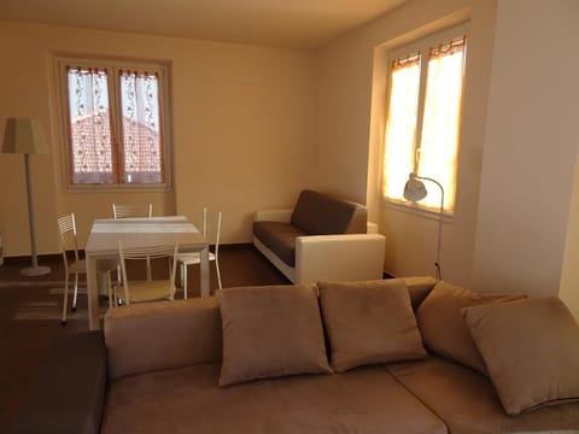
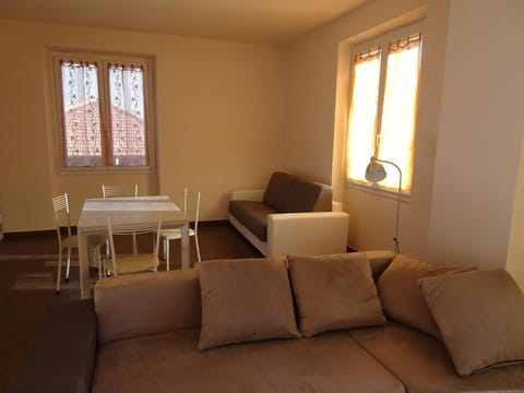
- lamp (29, 198)
